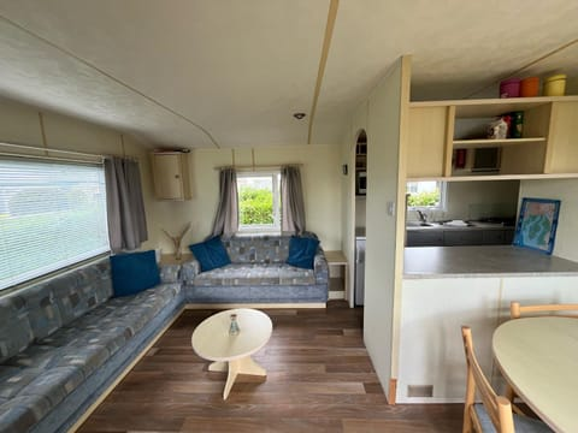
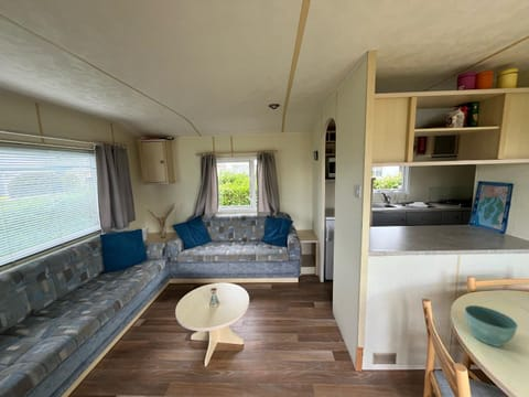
+ flower pot (488, 326)
